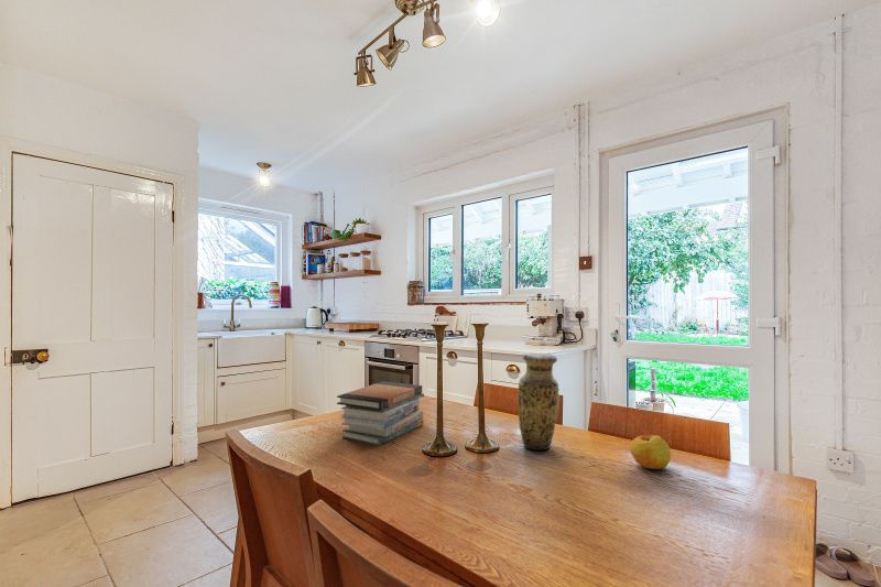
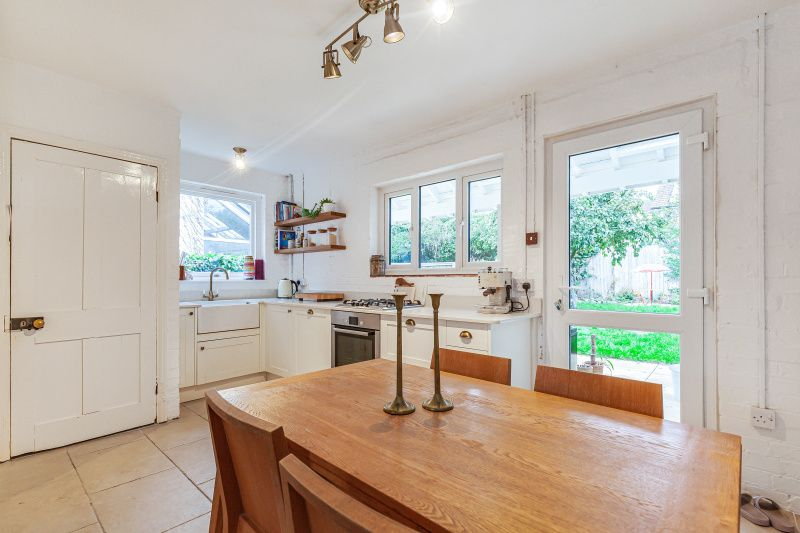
- apple (650, 450)
- vase (537, 401)
- book stack (382, 411)
